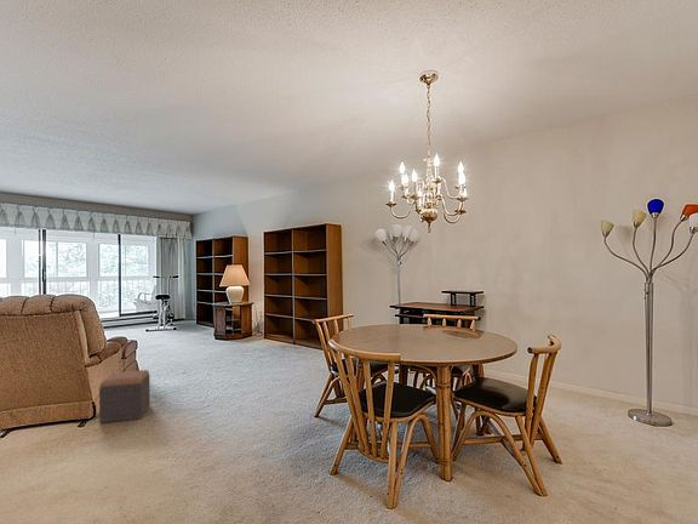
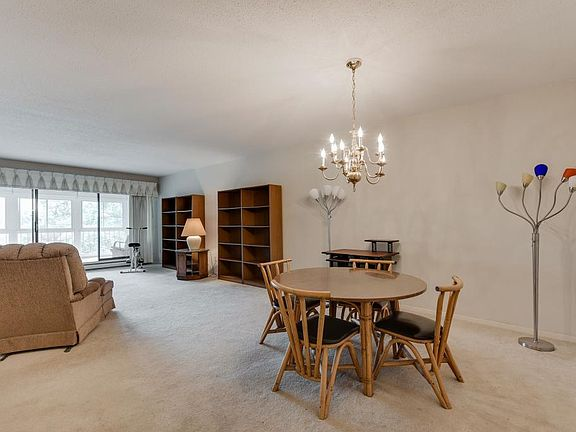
- footstool (125, 394)
